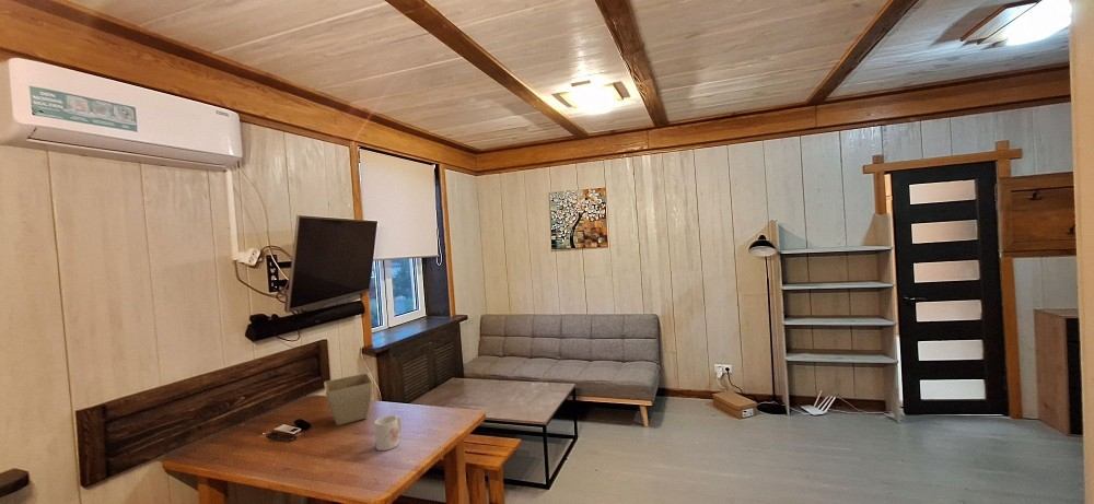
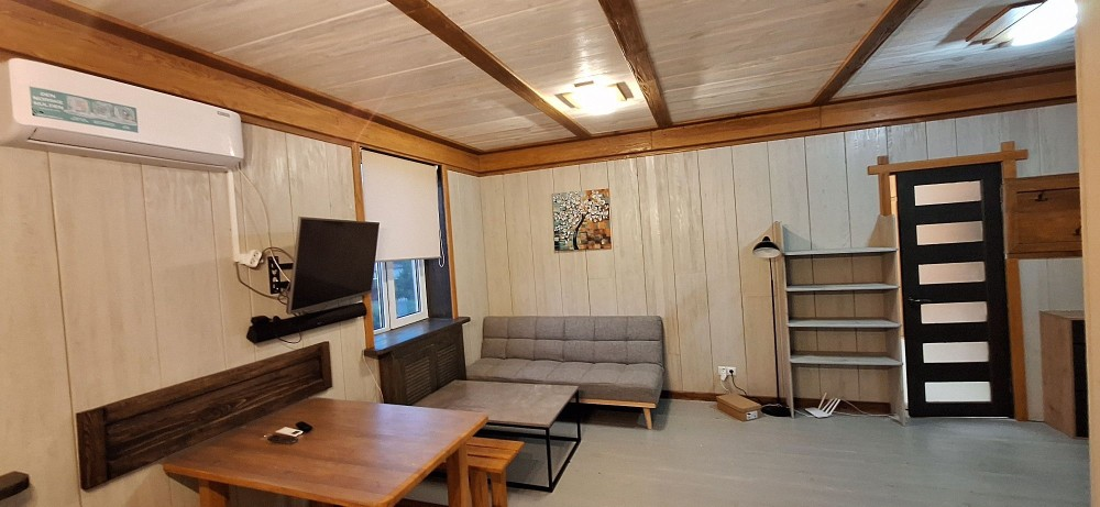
- mug (389, 430)
- flower pot (349, 399)
